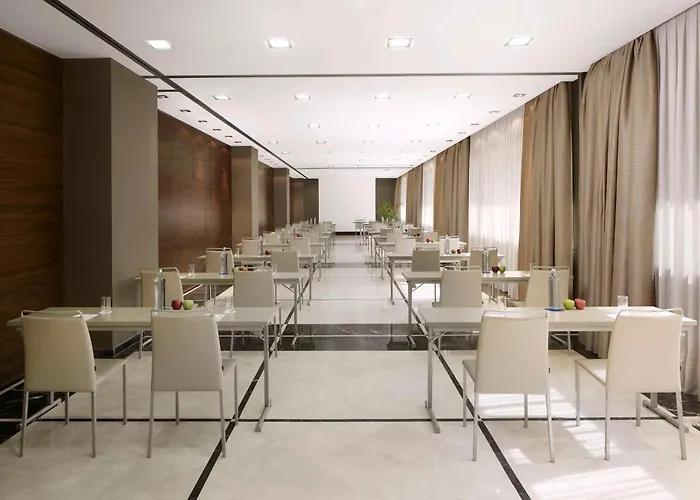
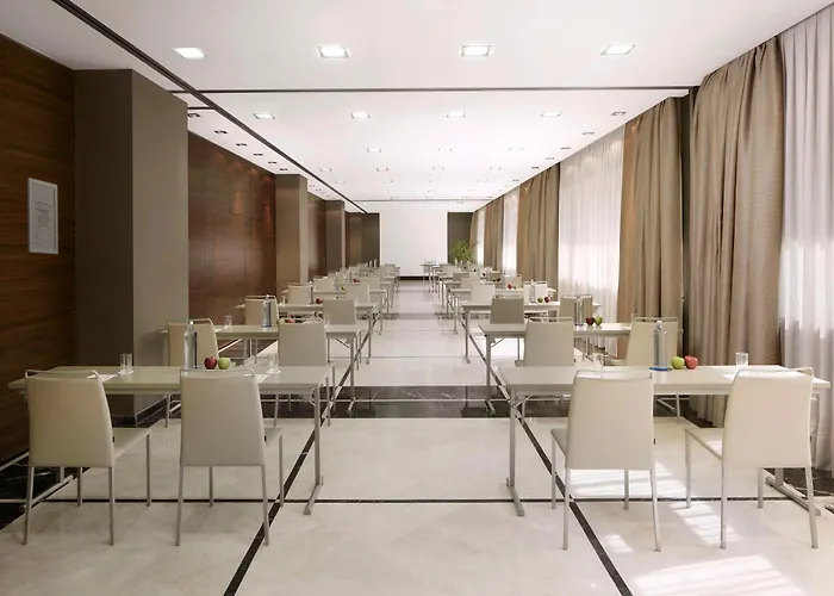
+ wall art (43, 217)
